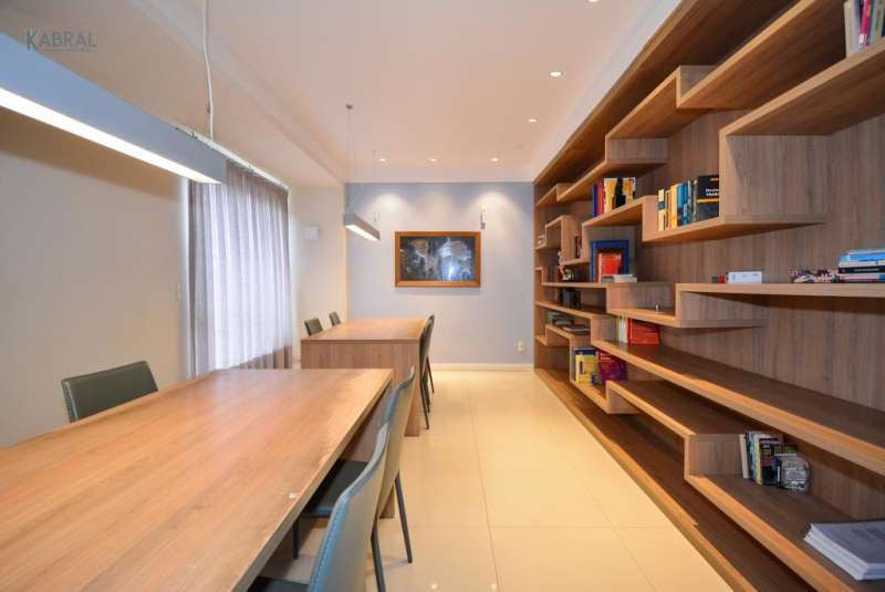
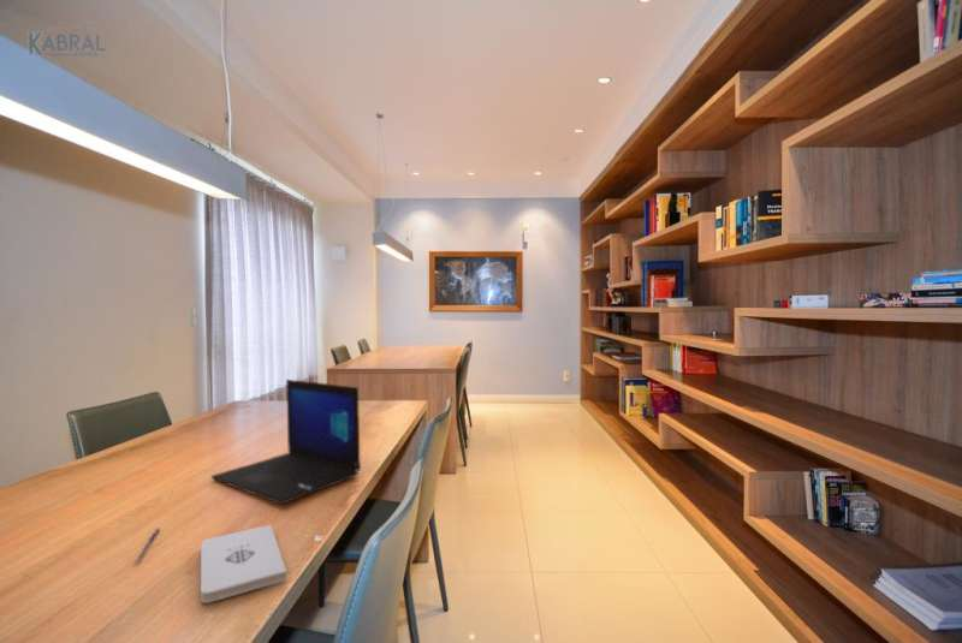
+ laptop (287, 433)
+ pen (148, 543)
+ notepad (240, 559)
